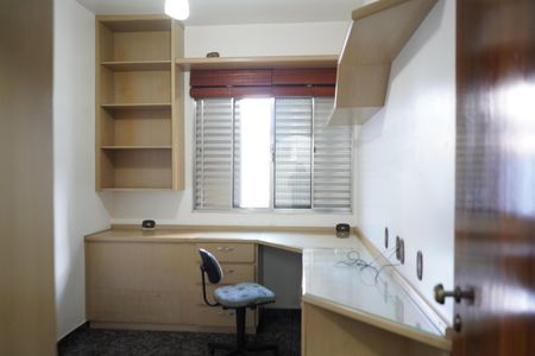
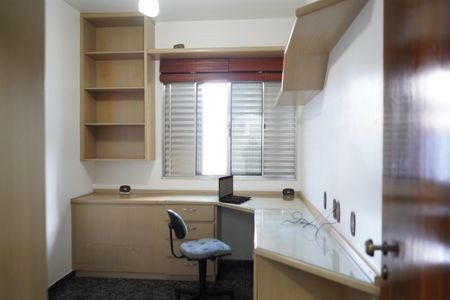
+ laptop (232, 188)
